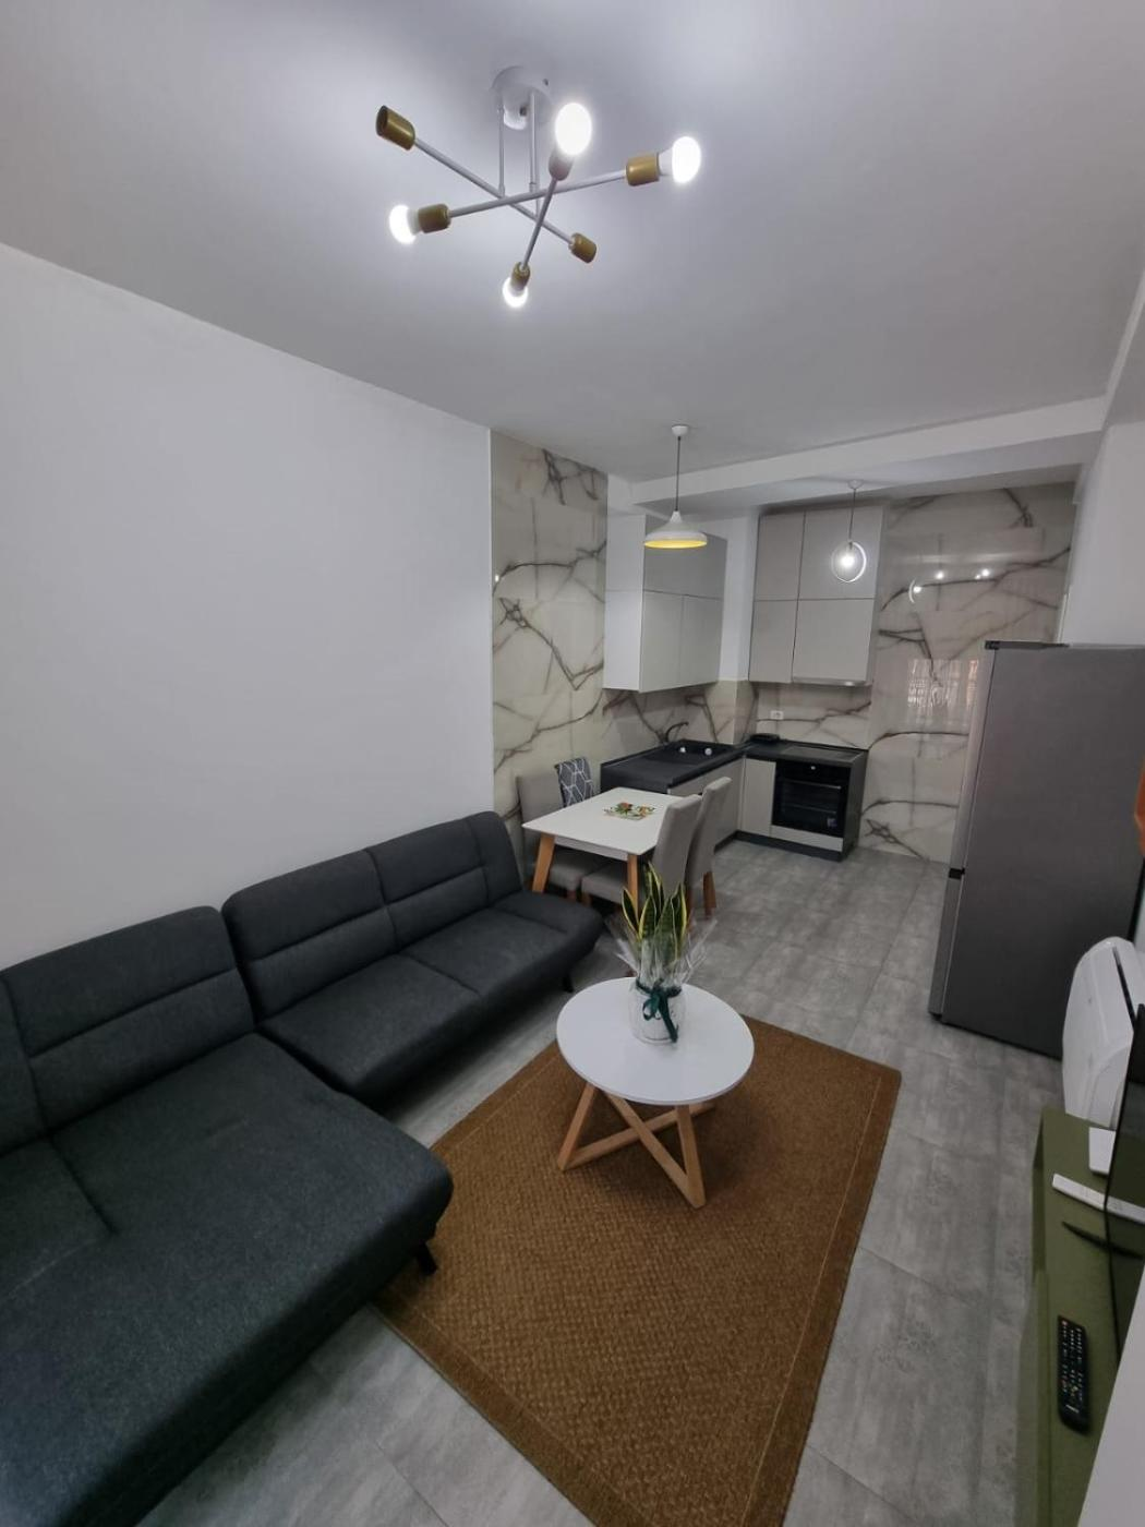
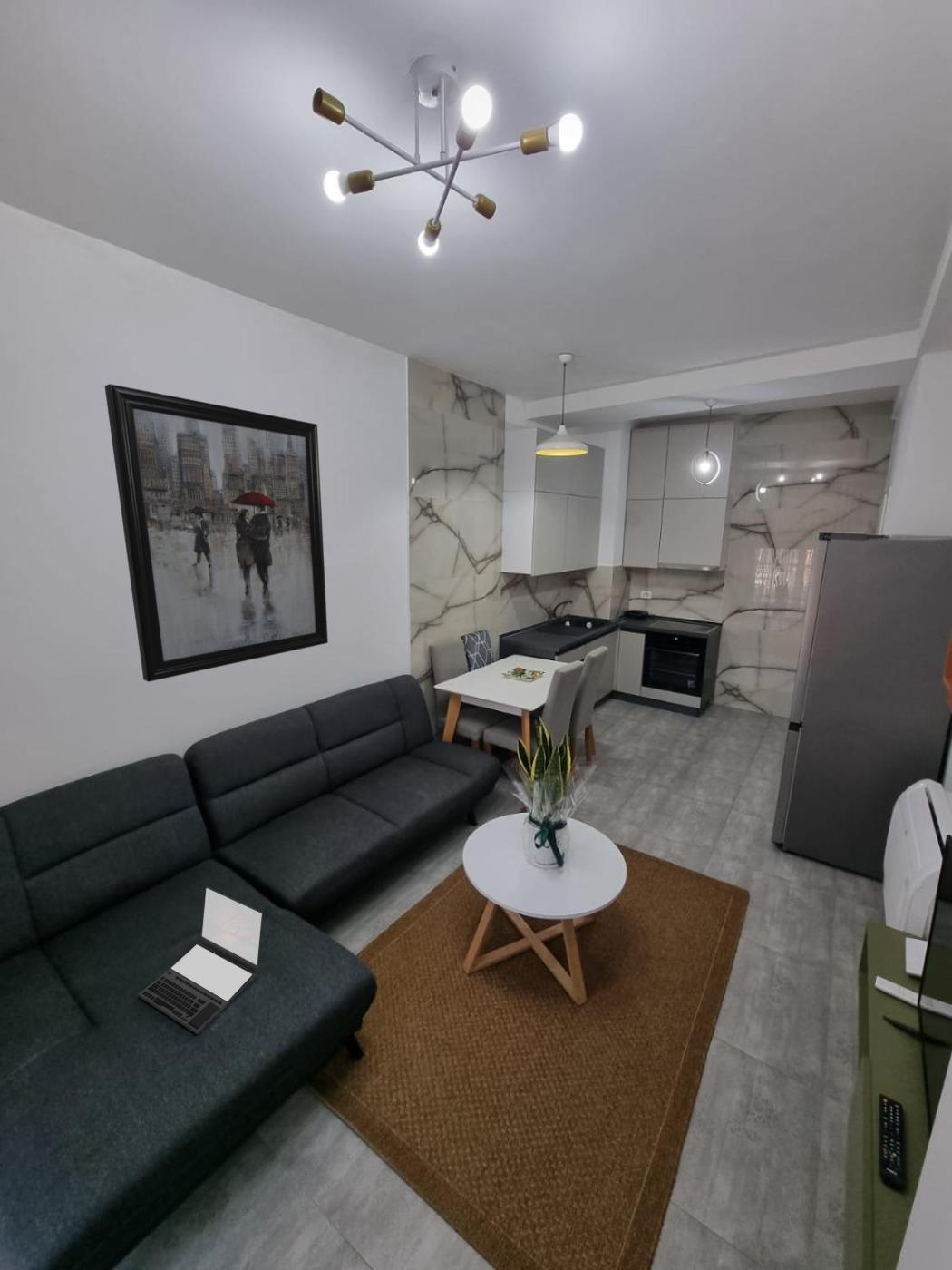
+ laptop (202, 953)
+ wall art (238, 540)
